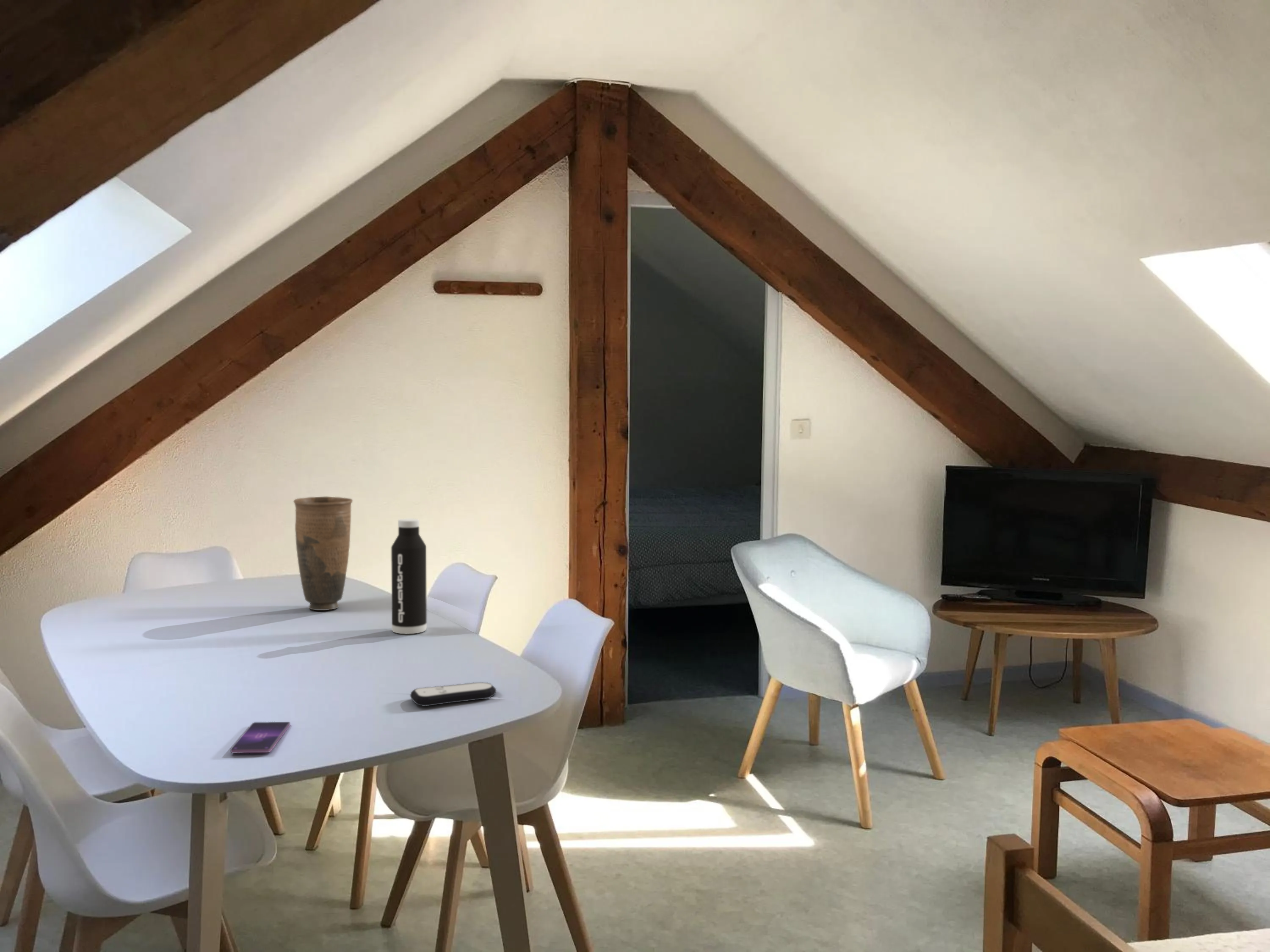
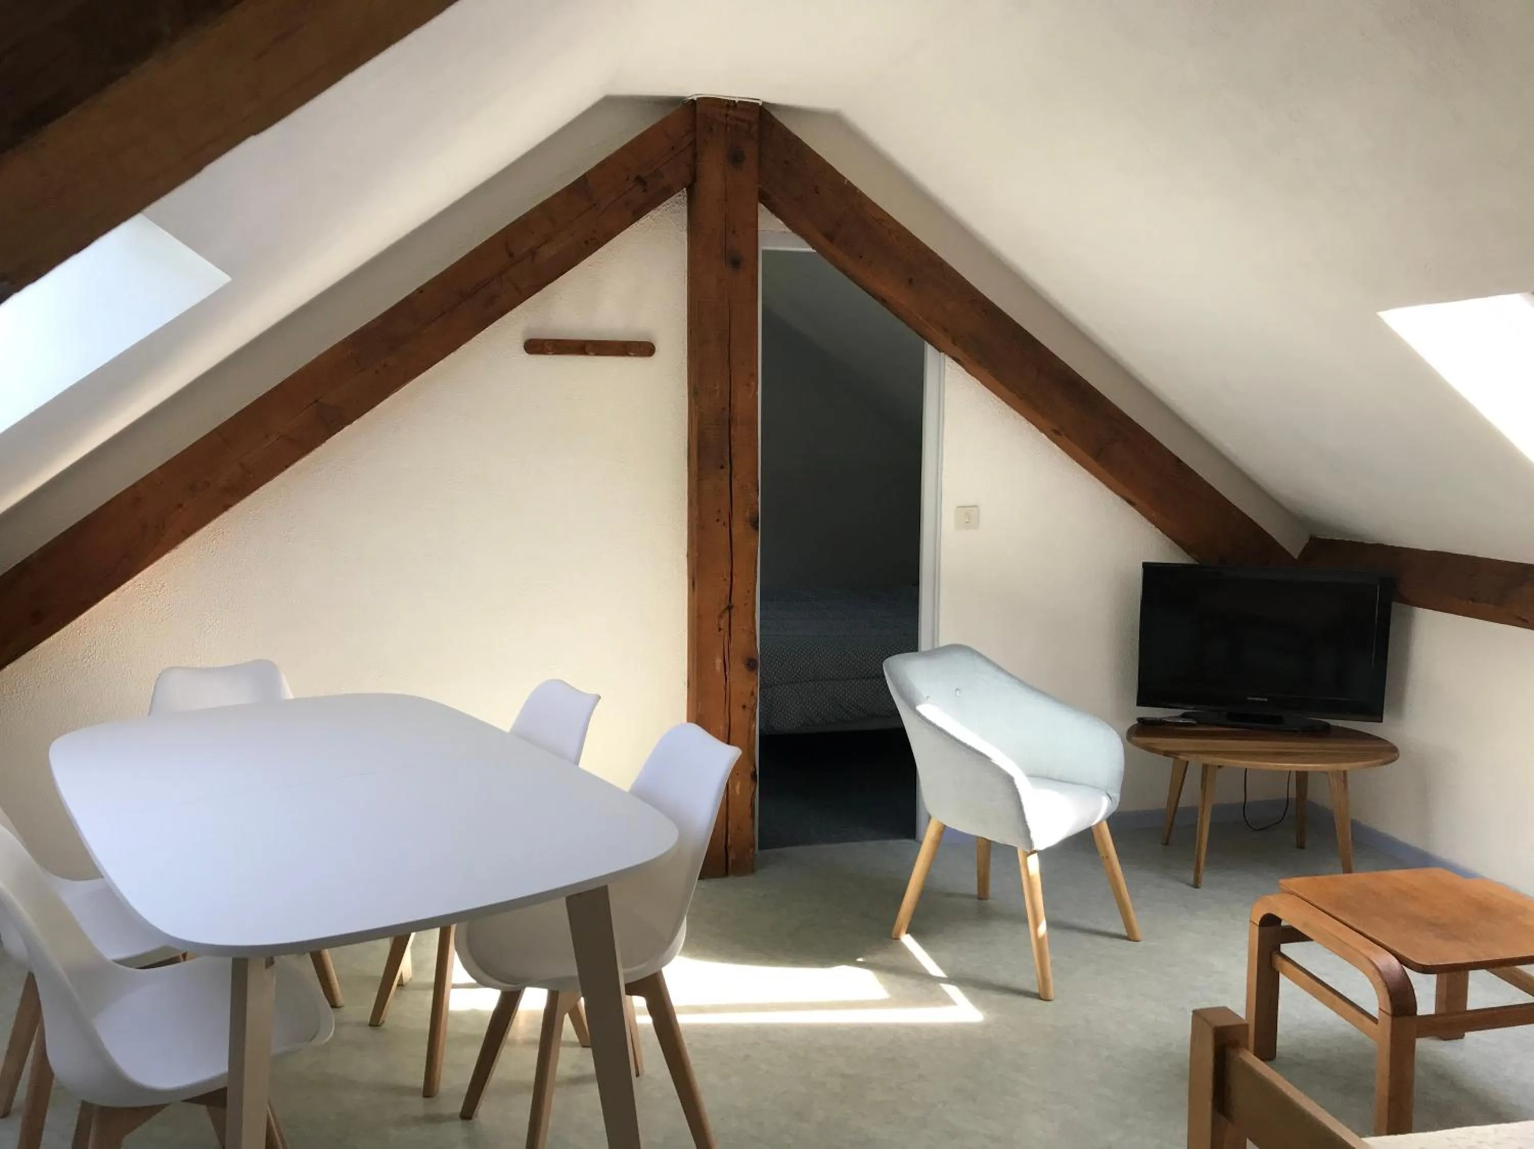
- water bottle (409, 575)
- vase (324, 554)
- smartphone (261, 737)
- remote control (454, 693)
